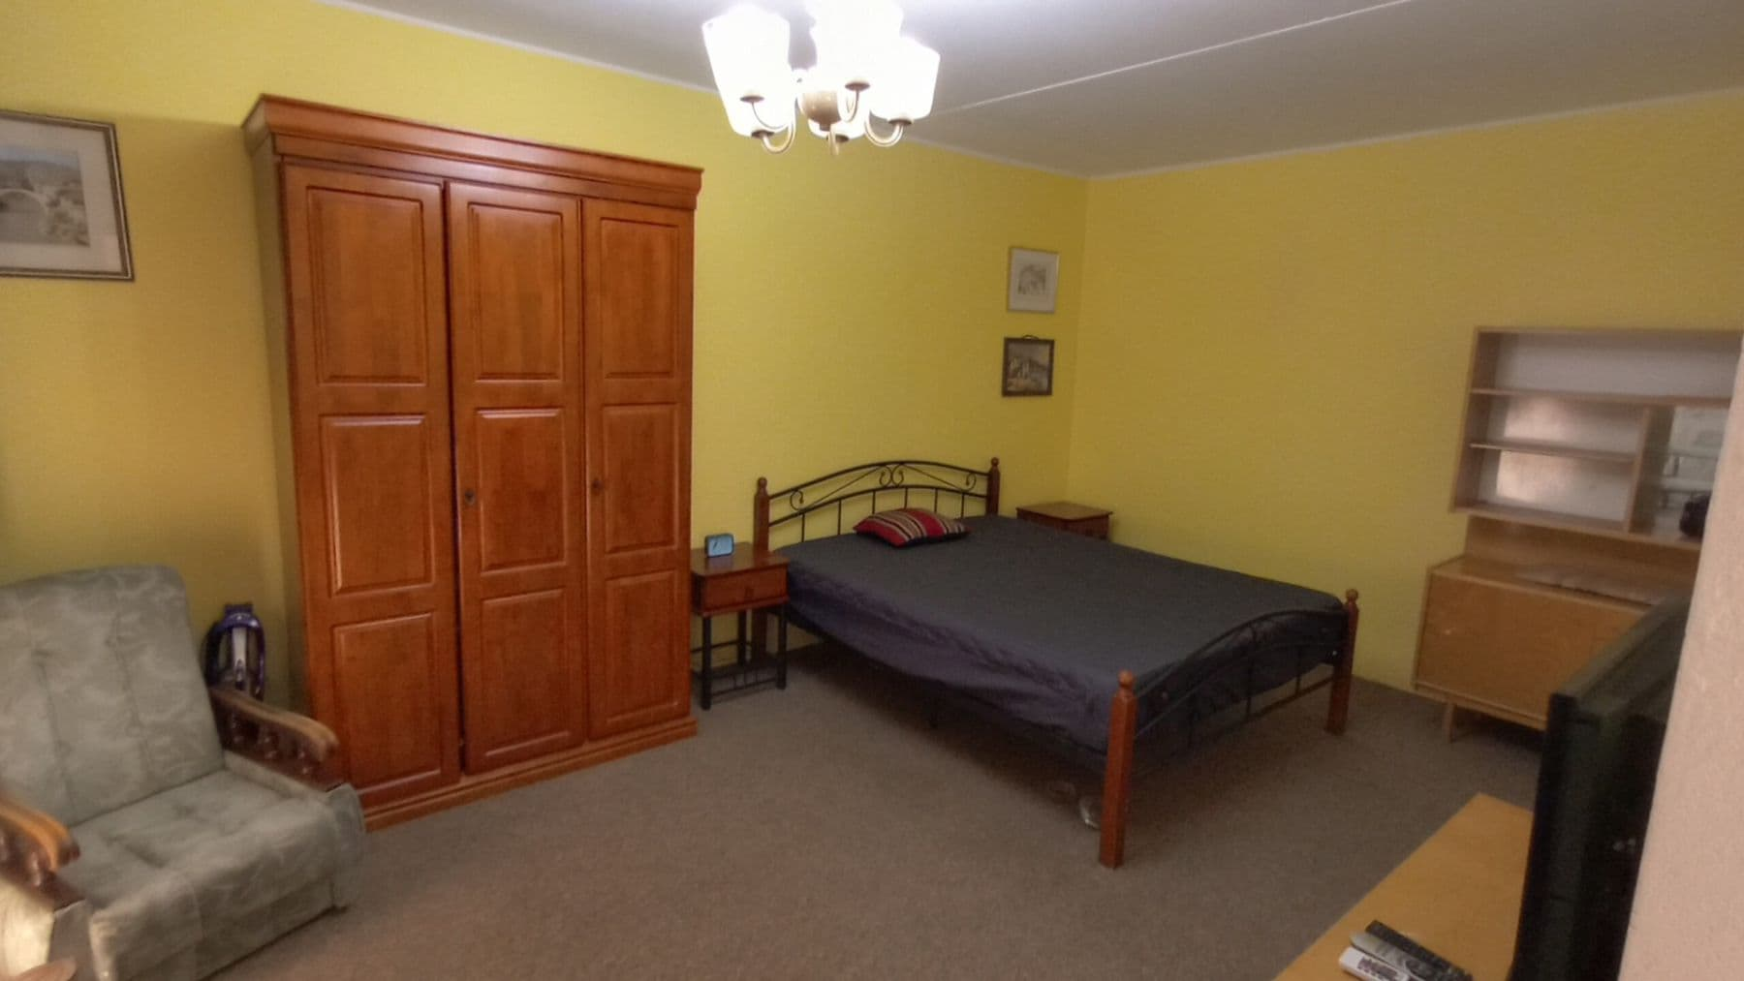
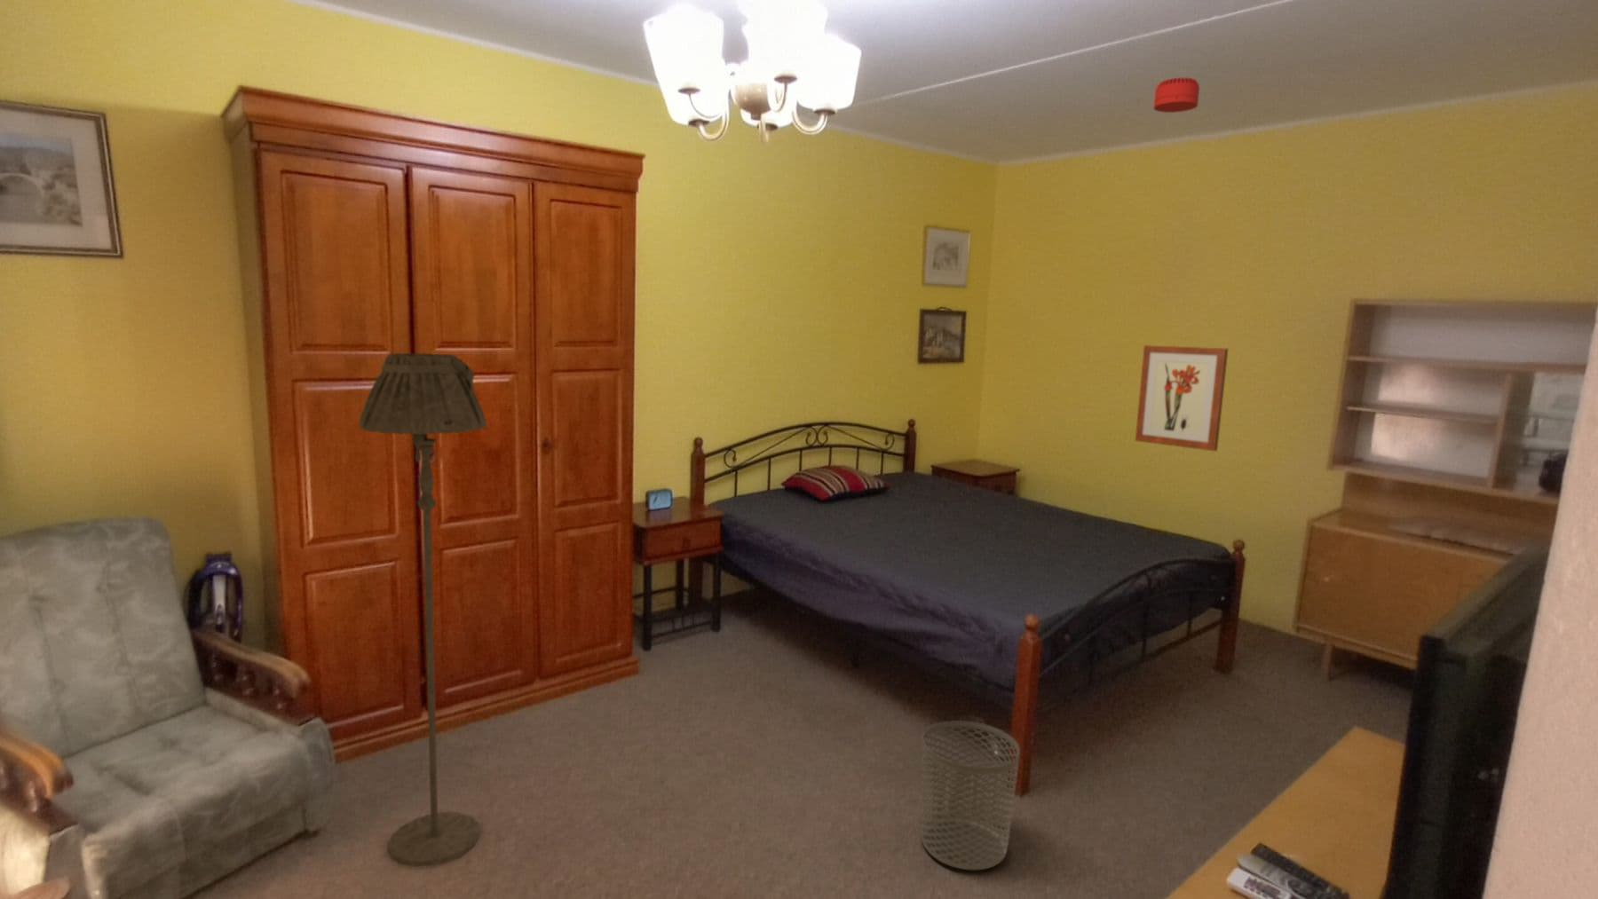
+ smoke detector (1177, 94)
+ wall art (1179, 396)
+ waste bin (967, 795)
+ floor lamp (429, 607)
